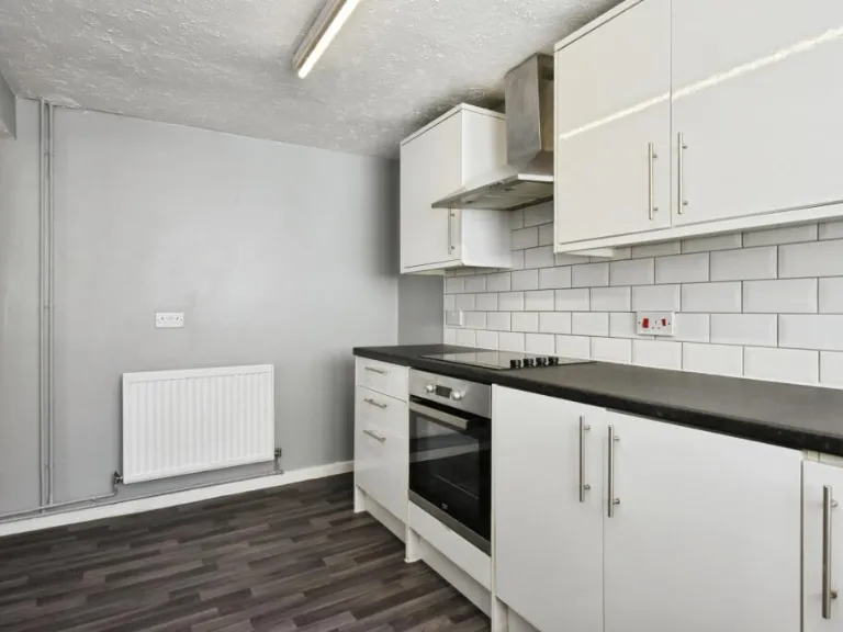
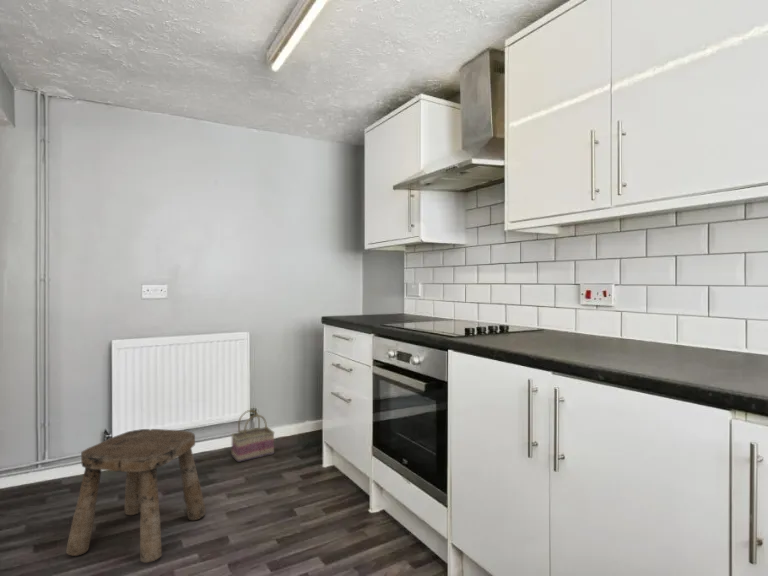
+ stool (141, 488)
+ basket (252, 433)
